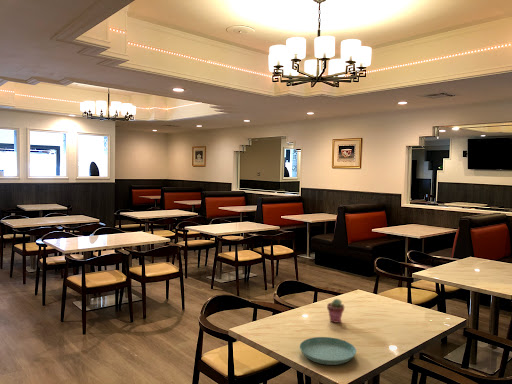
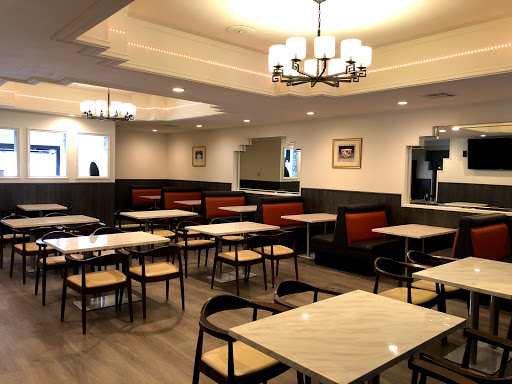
- potted succulent (335, 309)
- saucer (327, 351)
